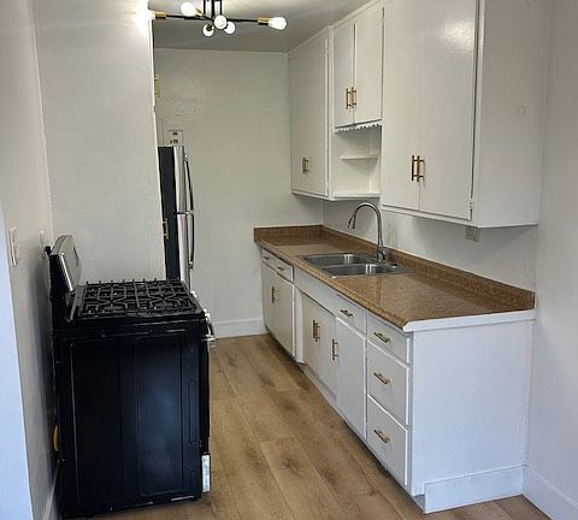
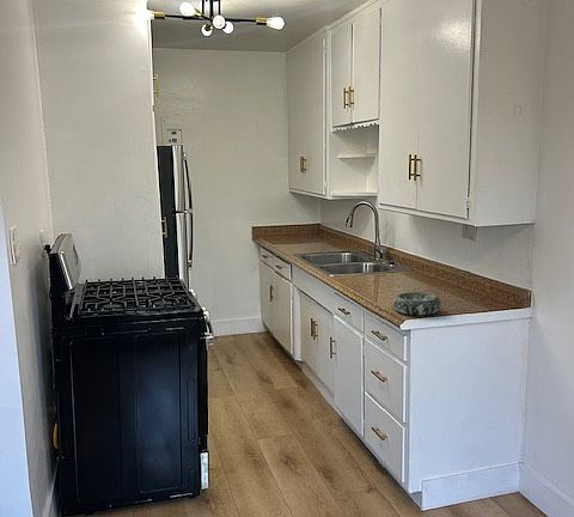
+ decorative bowl (416, 303)
